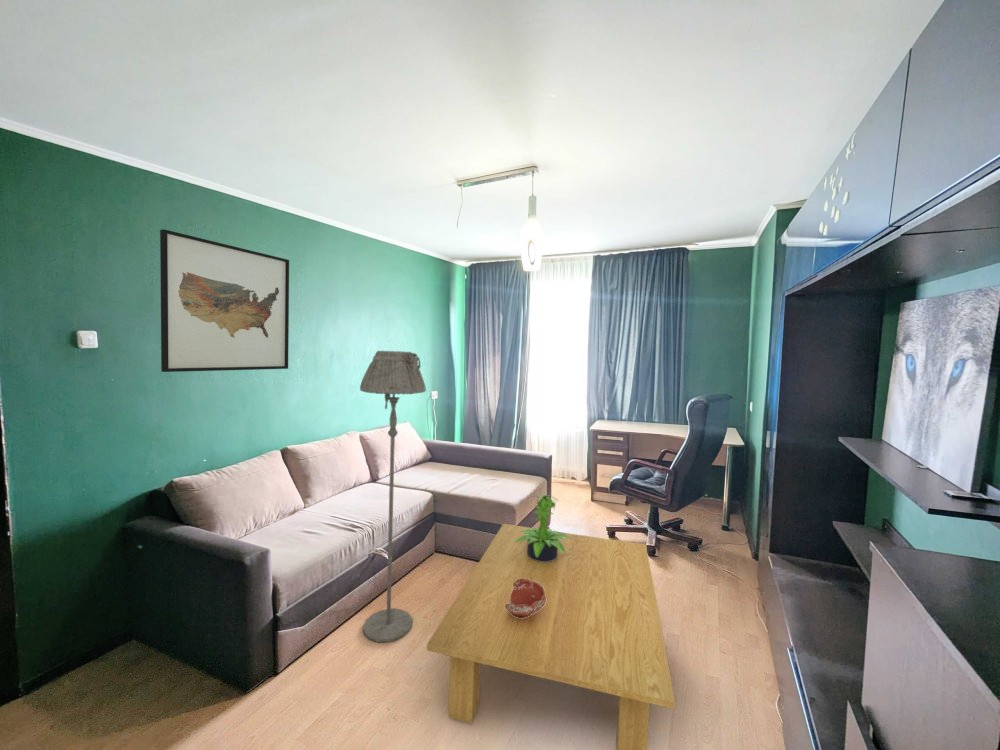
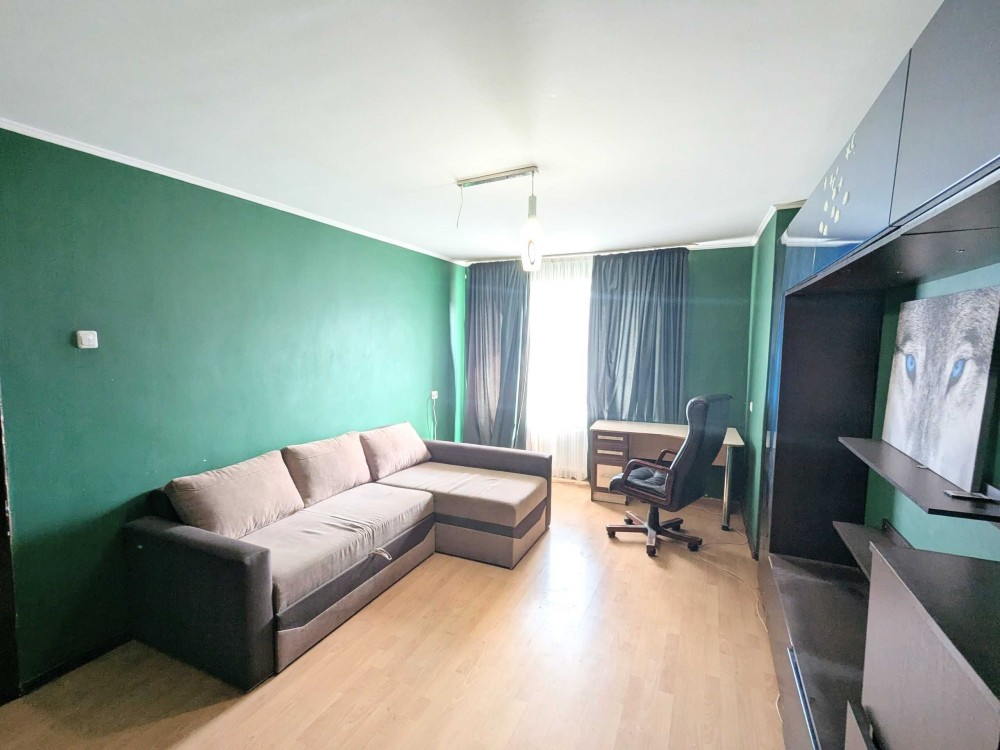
- wall art (233, 308)
- potted plant (544, 525)
- floor lamp (391, 491)
- coffee table (559, 617)
- ceramic bowl (524, 600)
